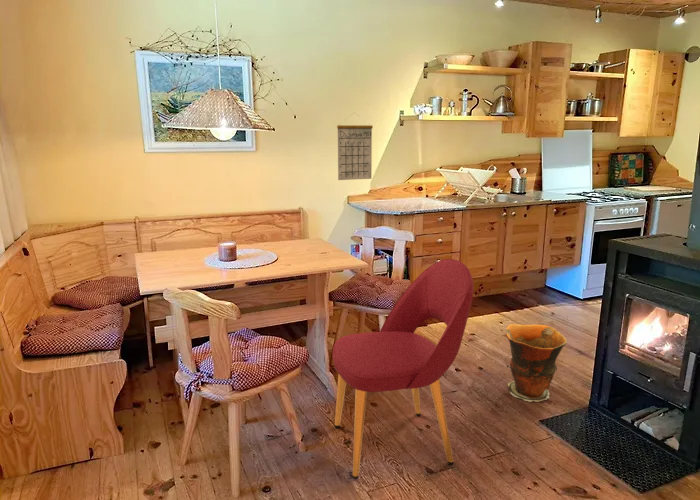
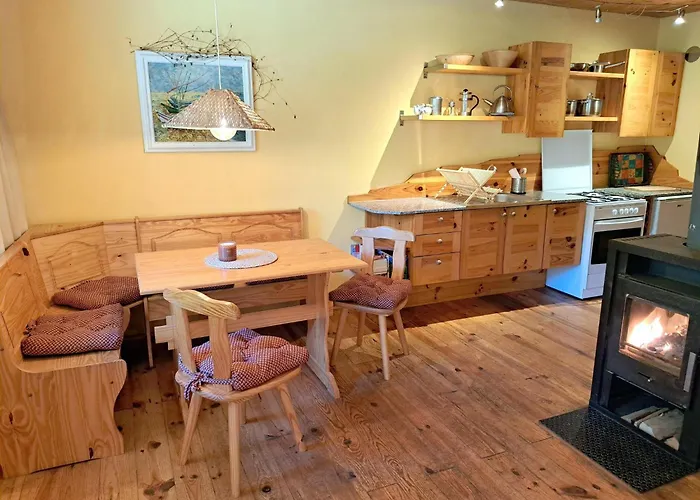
- calendar (355, 146)
- bucket (533, 362)
- dining chair (398, 358)
